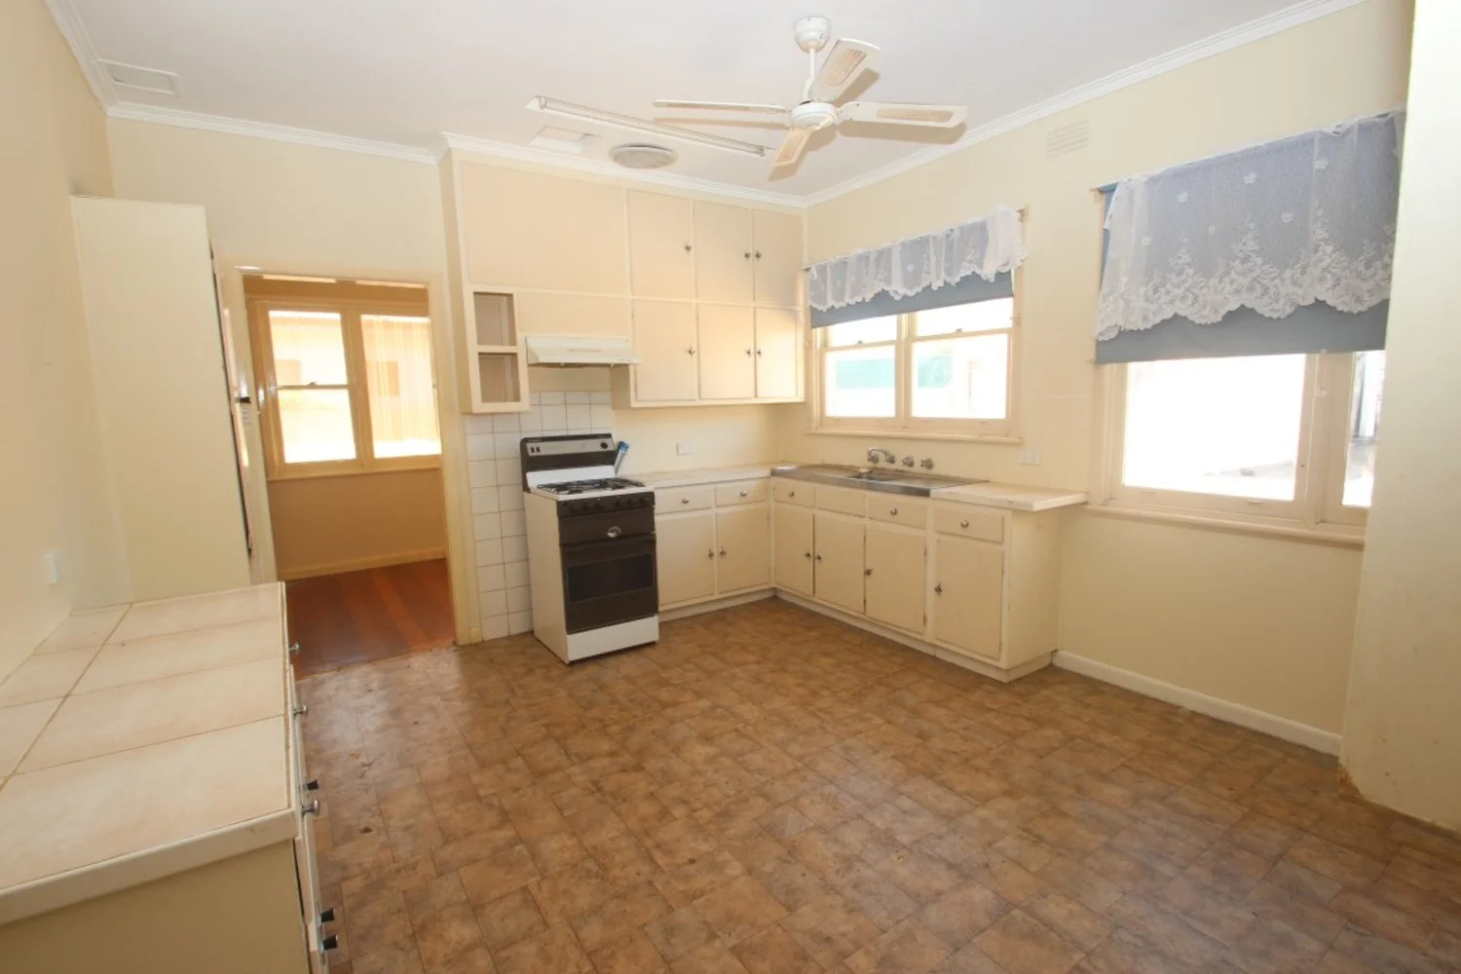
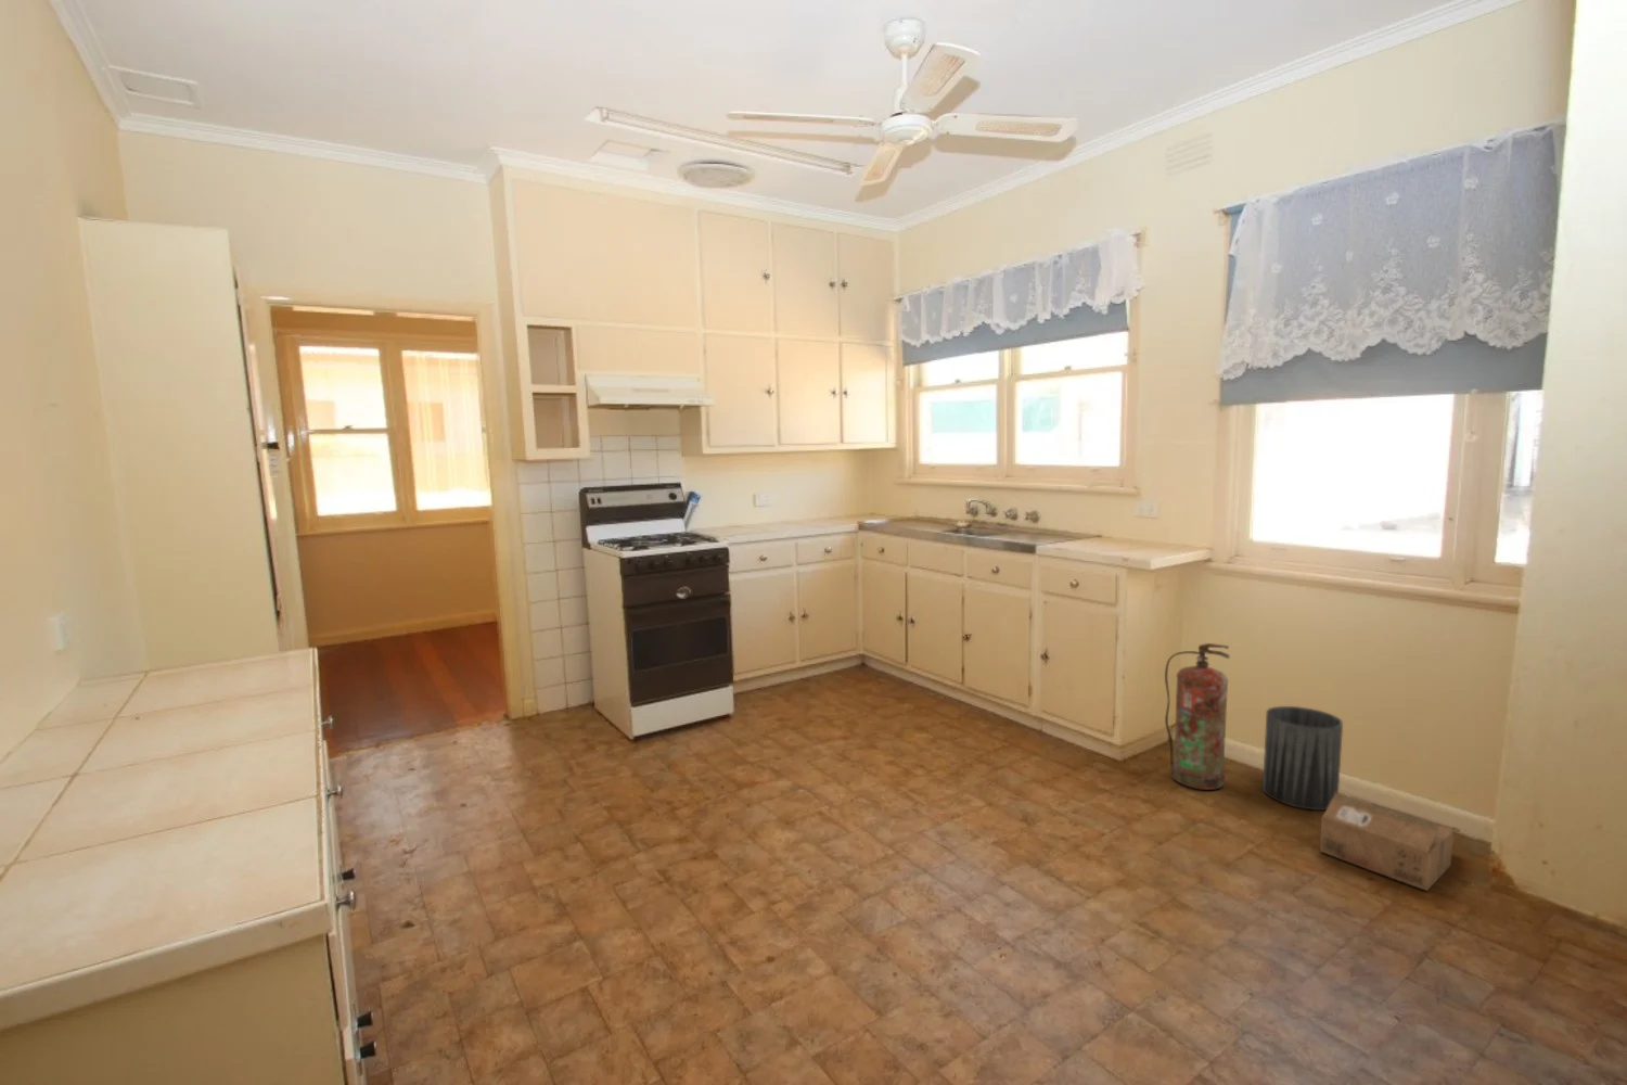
+ fire extinguisher (1194, 710)
+ trash can (1301, 757)
+ cardboard box (1391, 827)
